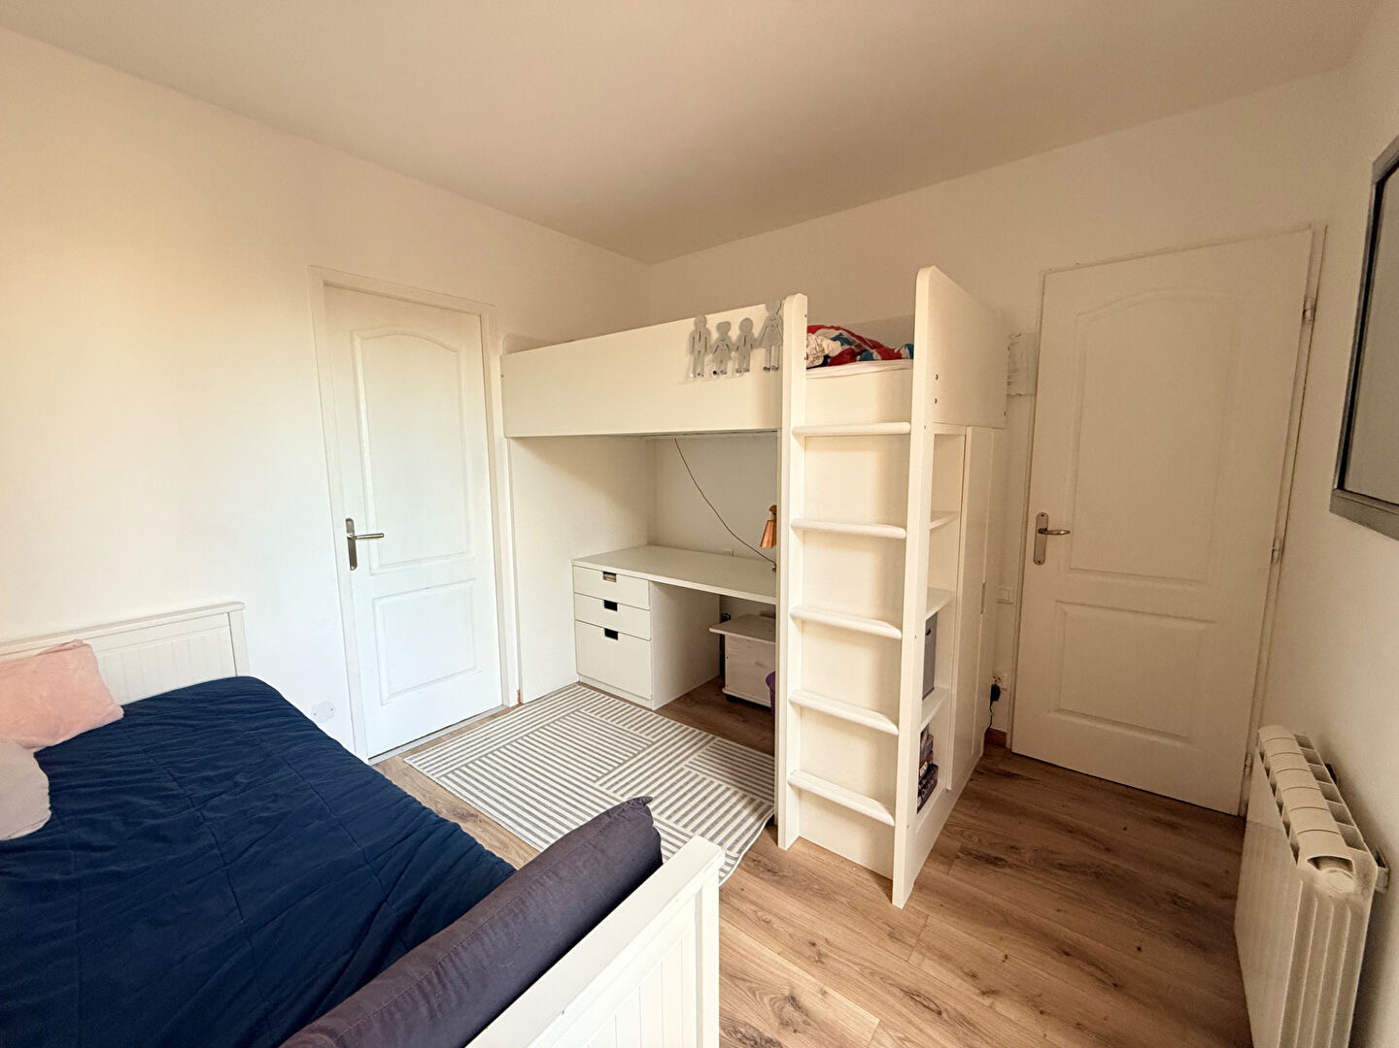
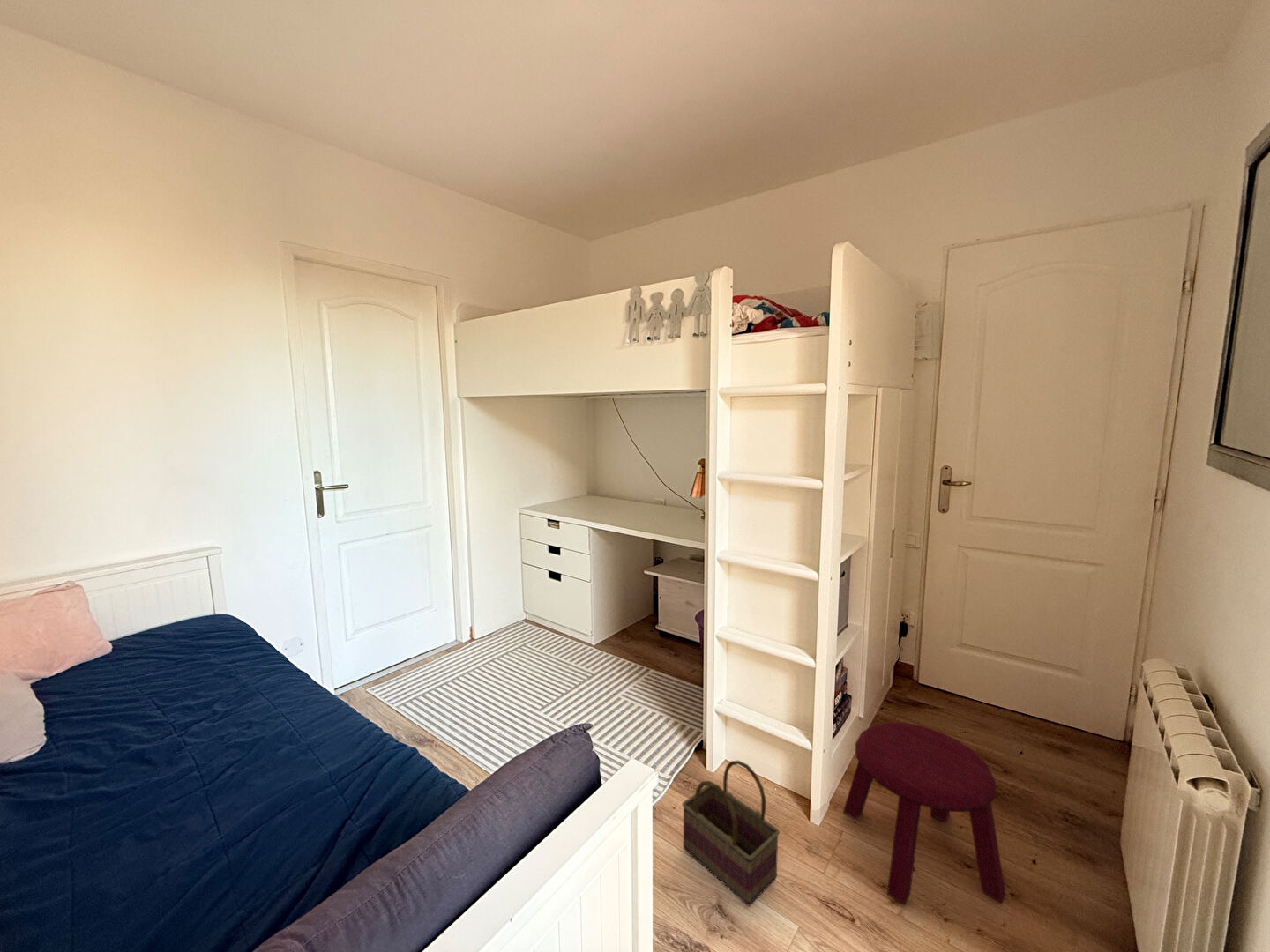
+ stool (919, 801)
+ basket (728, 818)
